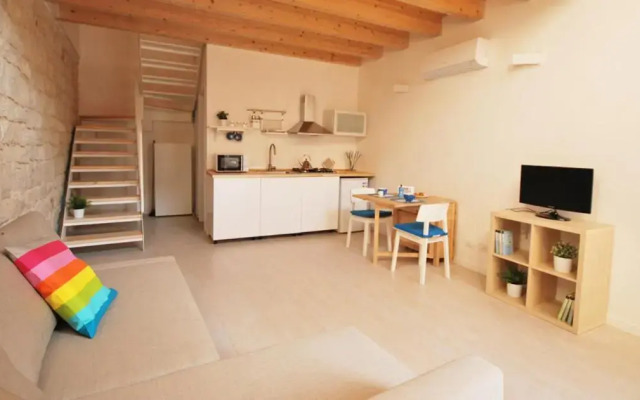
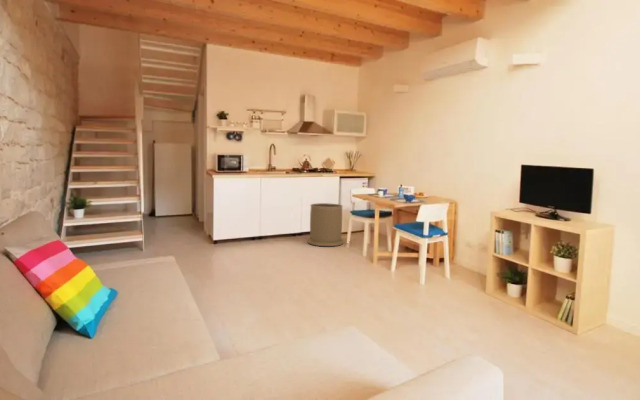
+ trash can (326, 223)
